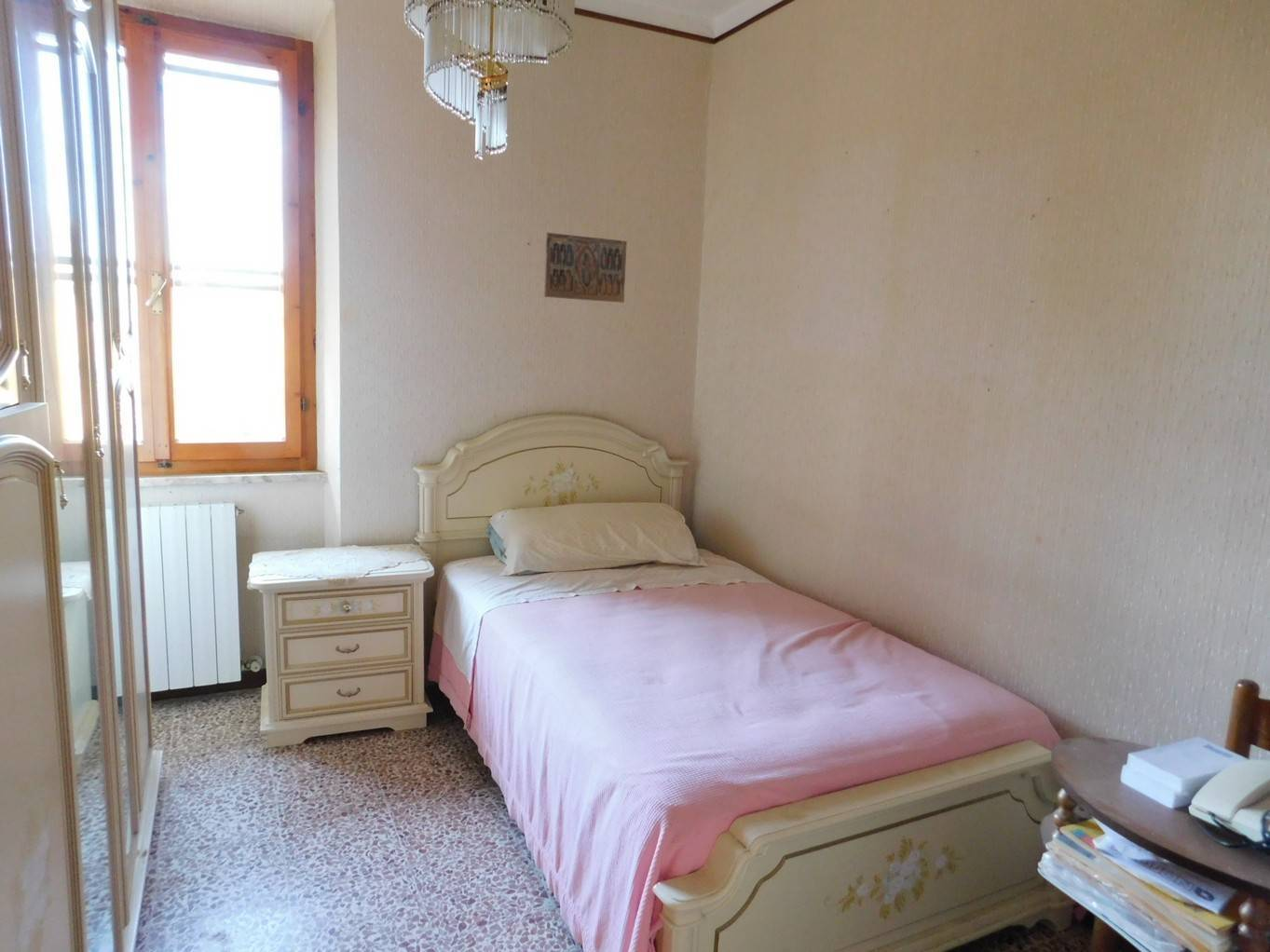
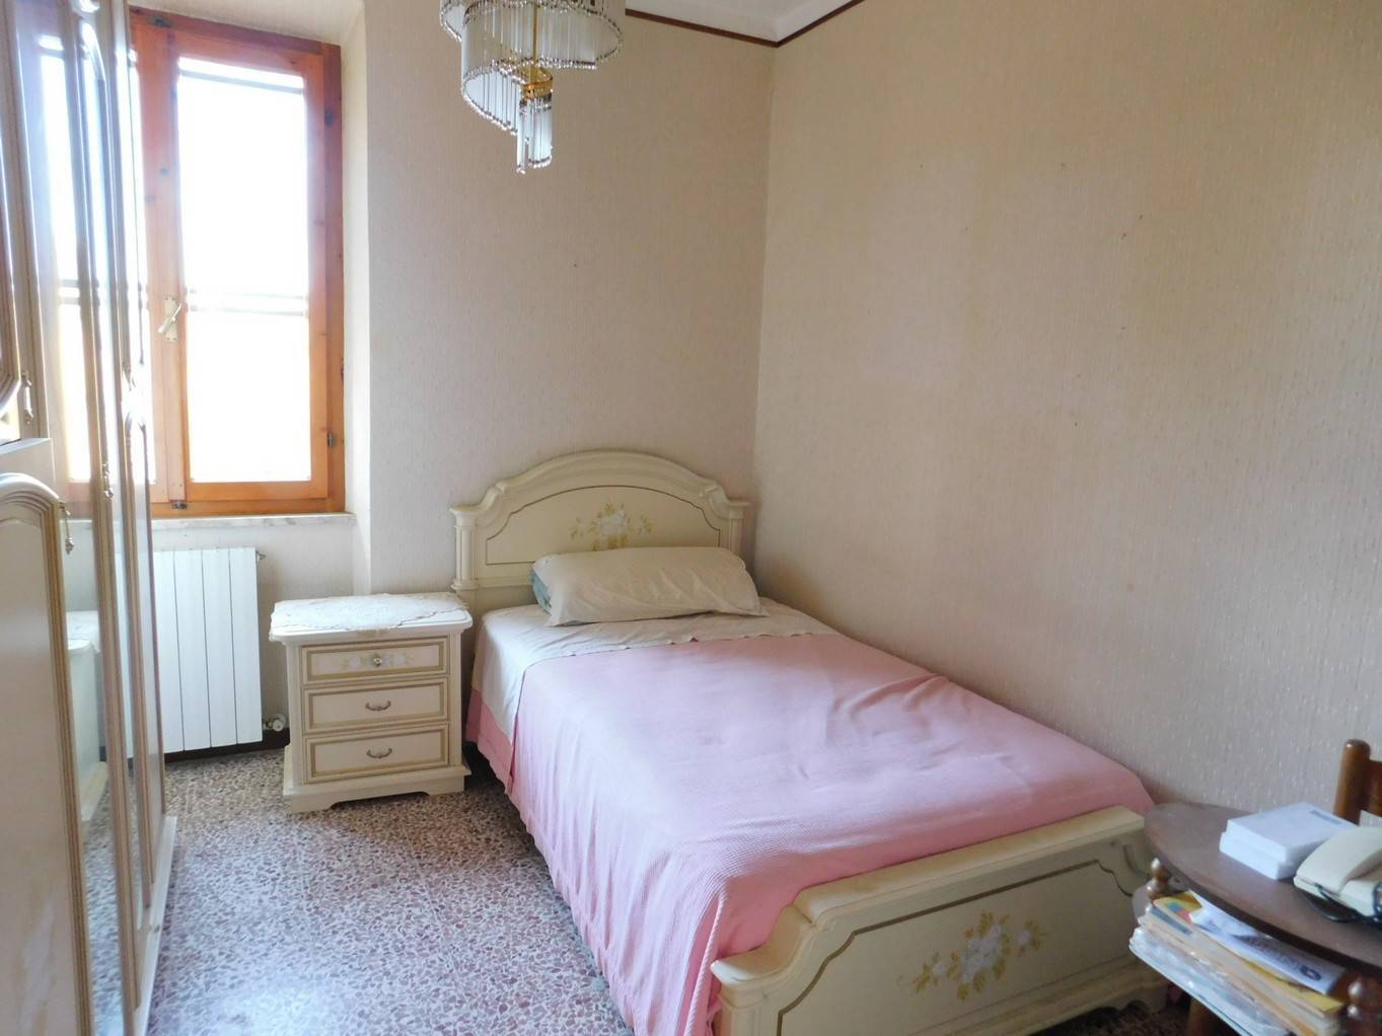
- religious icon (586, 268)
